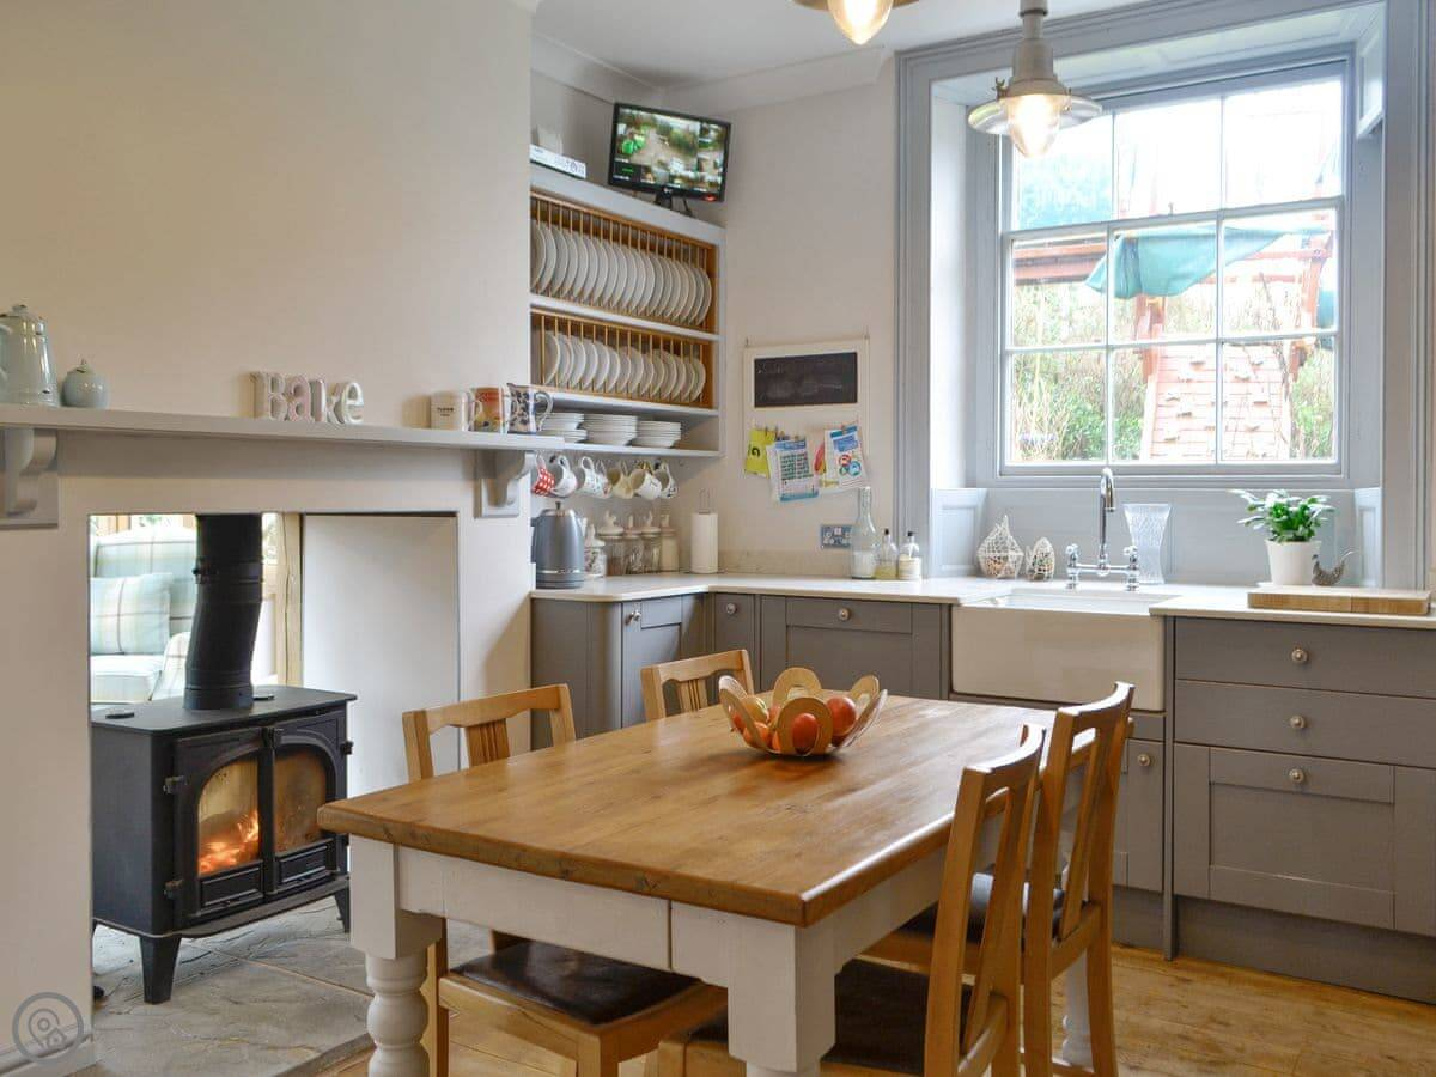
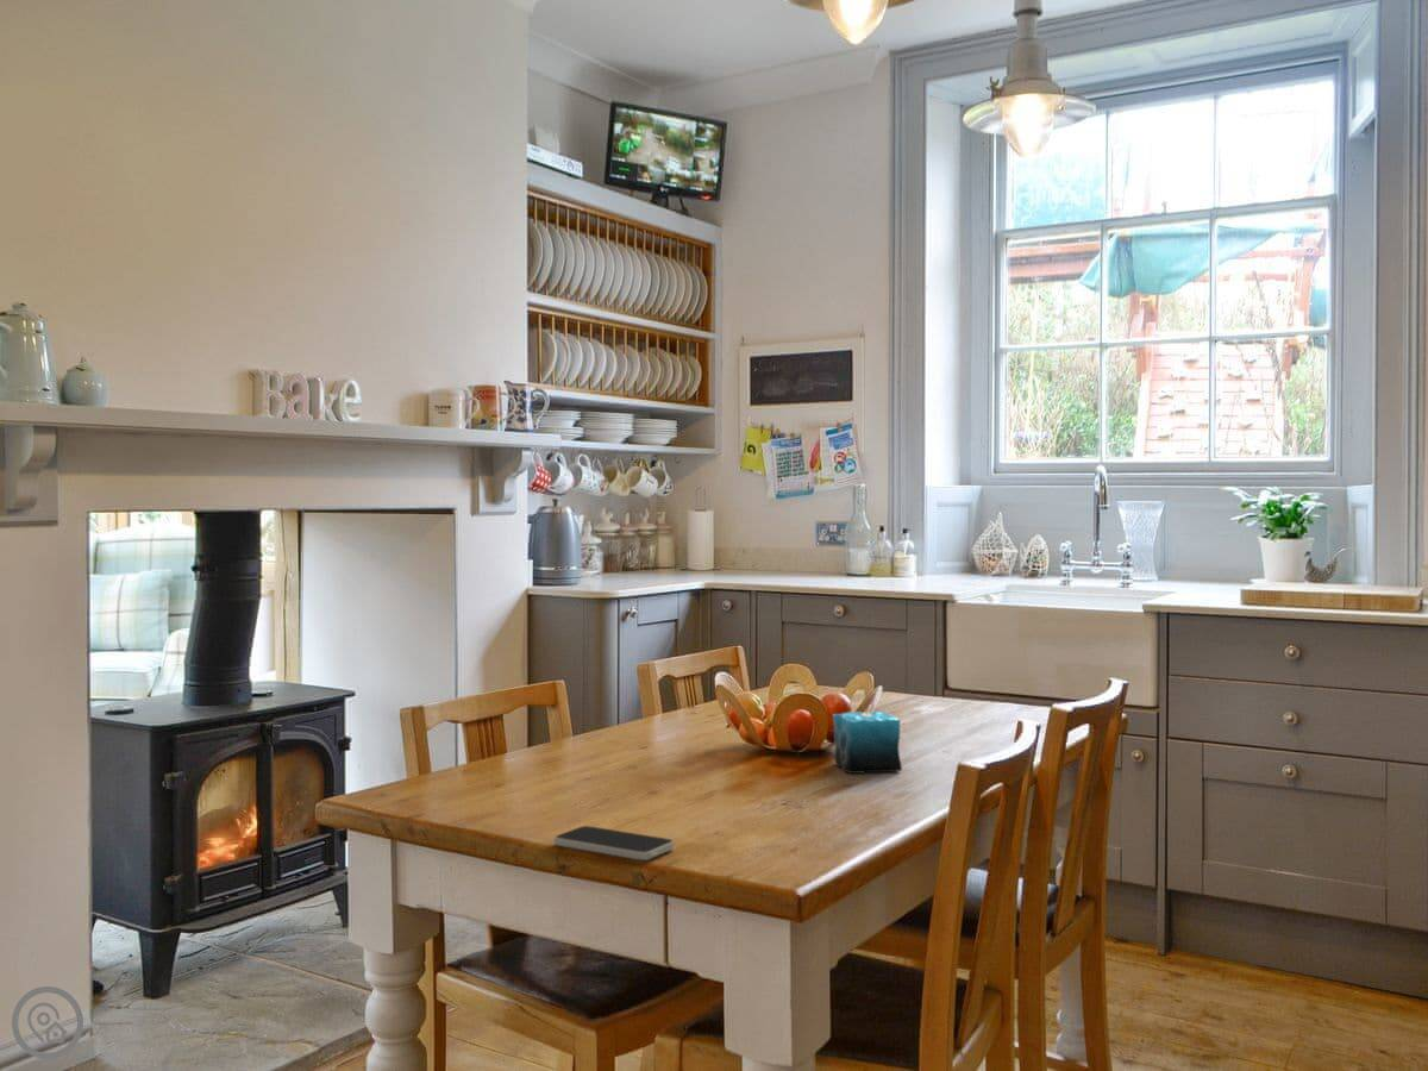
+ smartphone (614, 843)
+ candle (866, 731)
